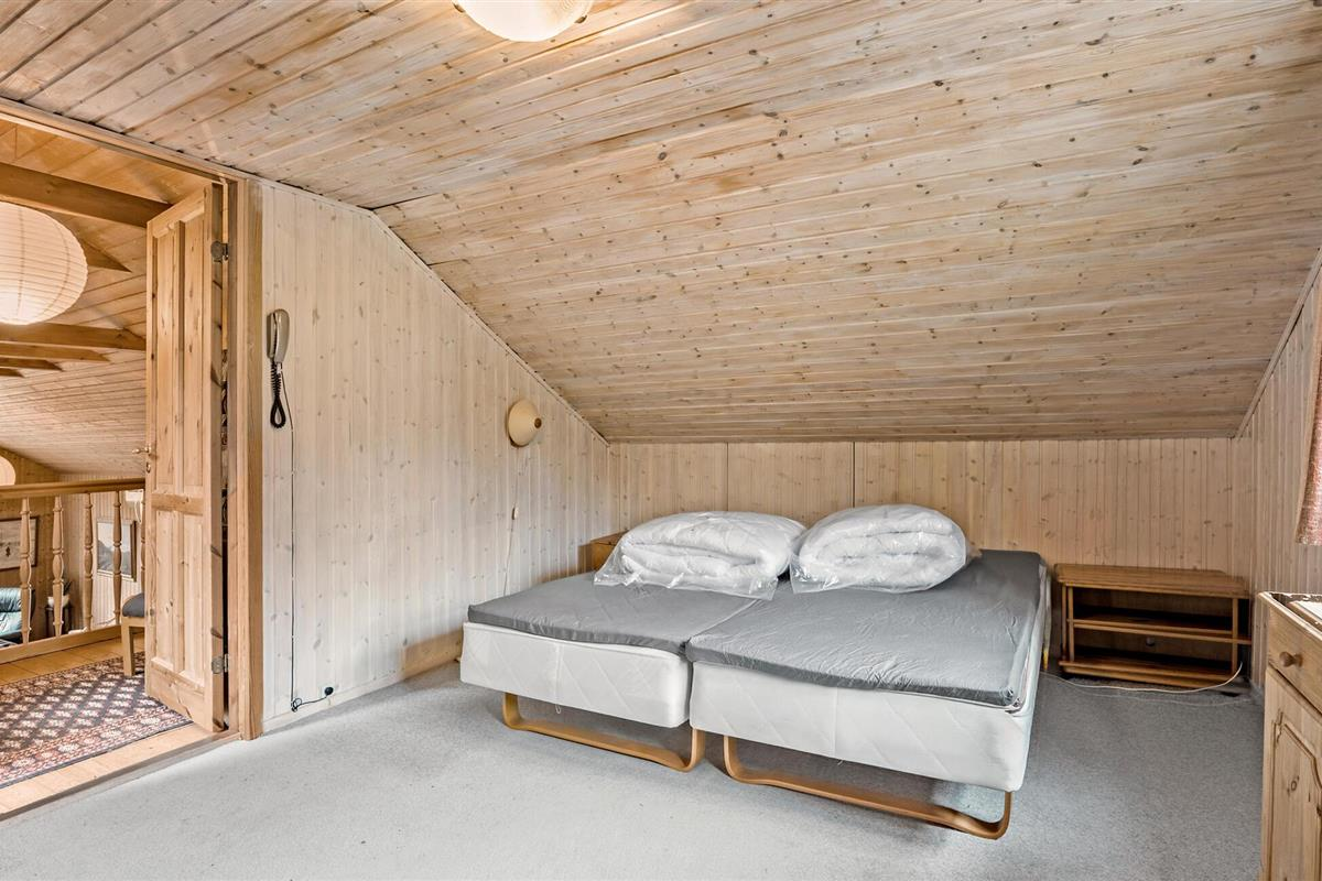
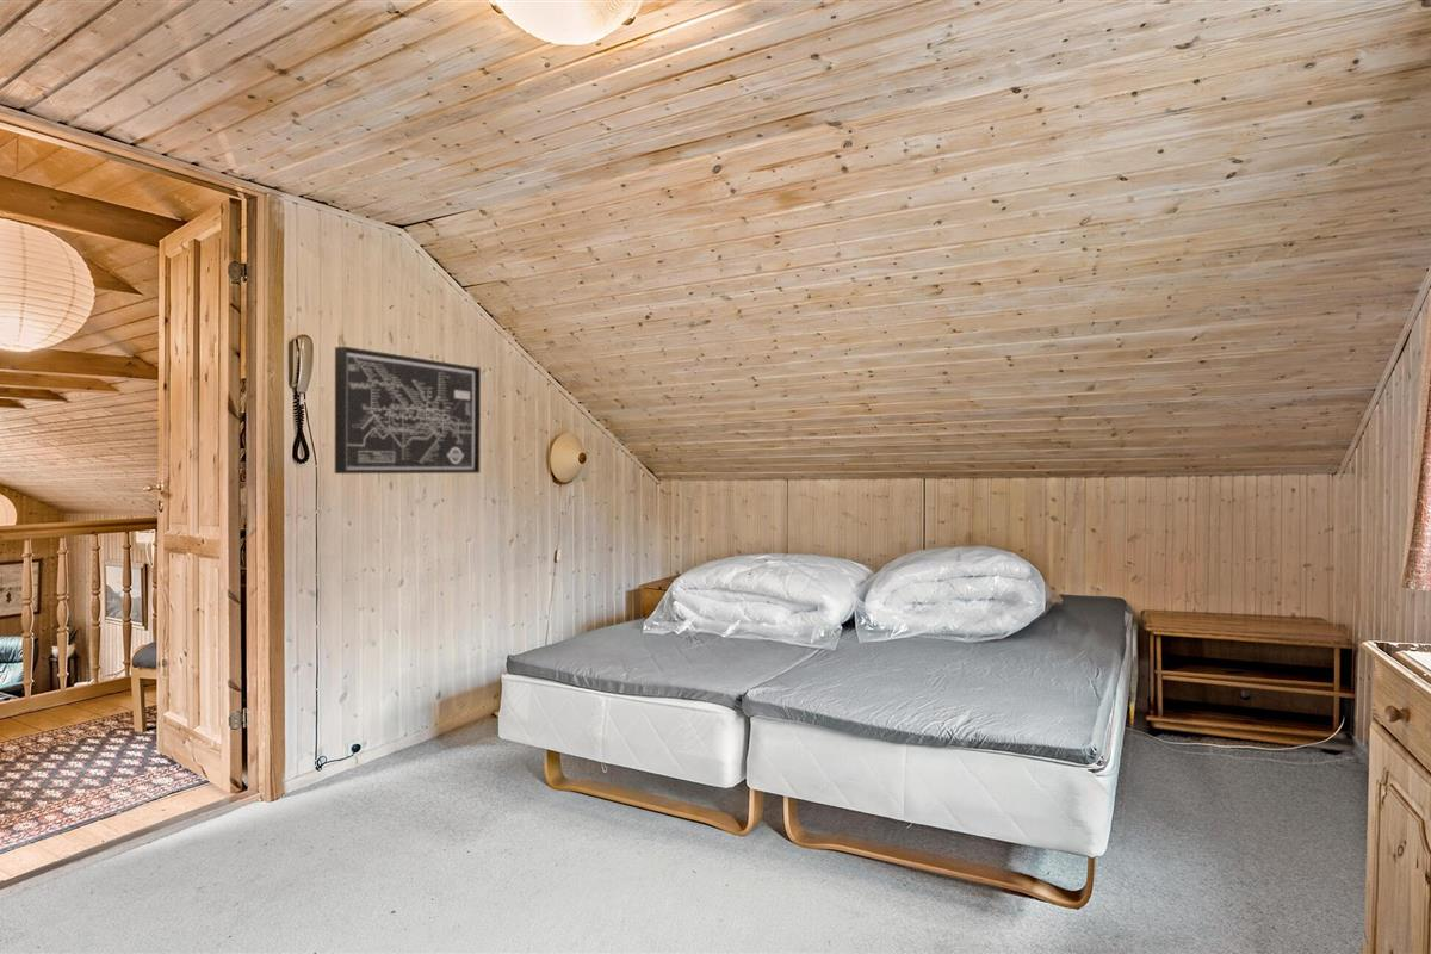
+ wall art (414, 415)
